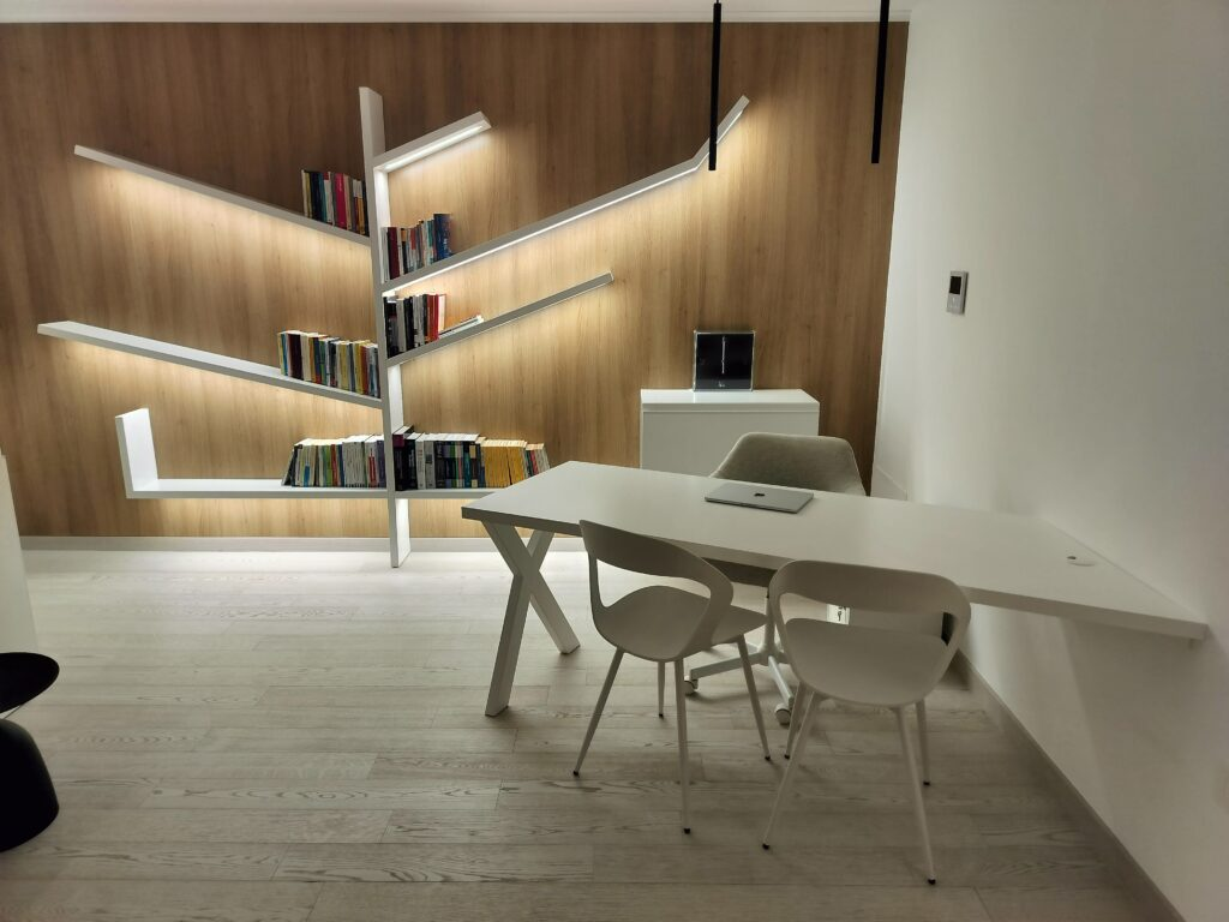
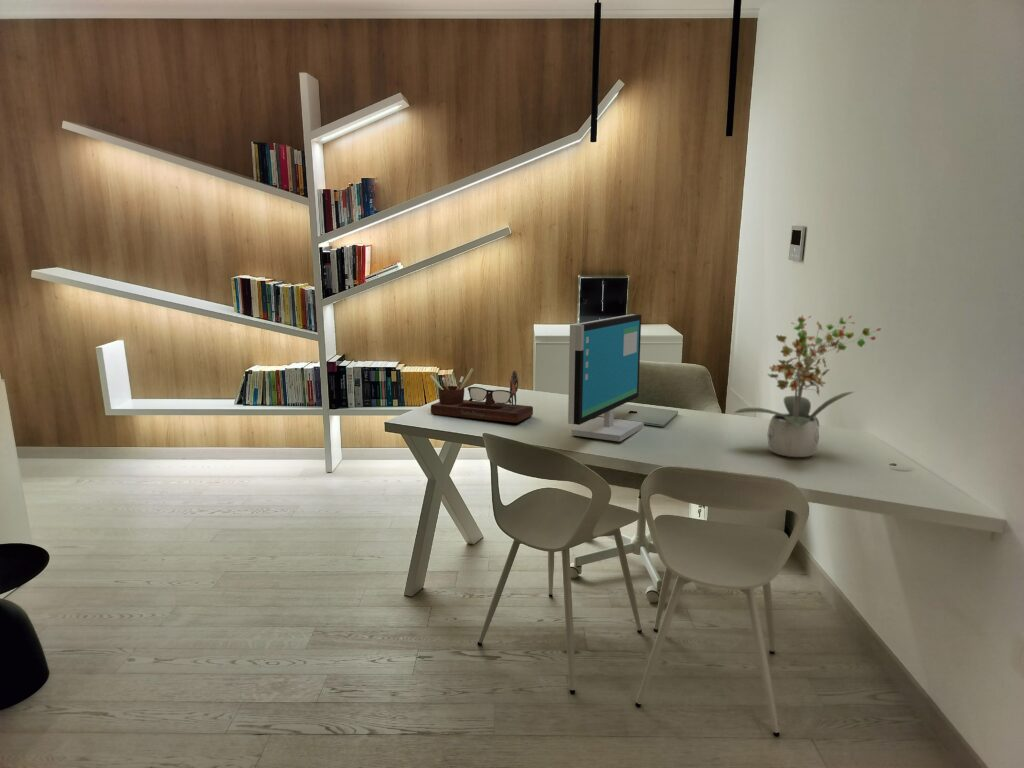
+ desk organizer (478, 391)
+ computer monitor (610, 376)
+ potted plant (803, 384)
